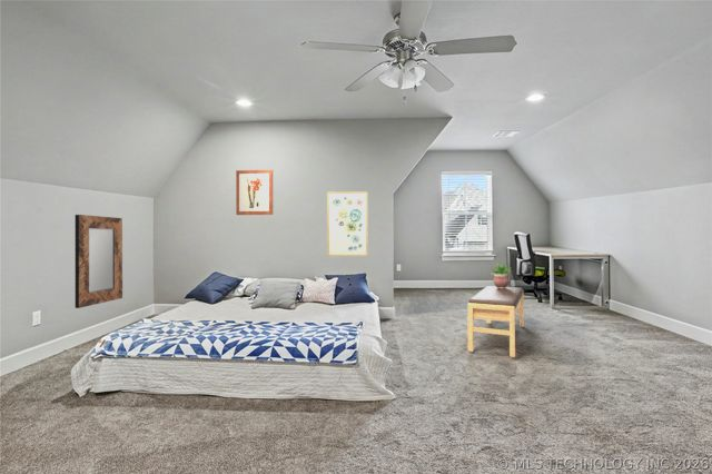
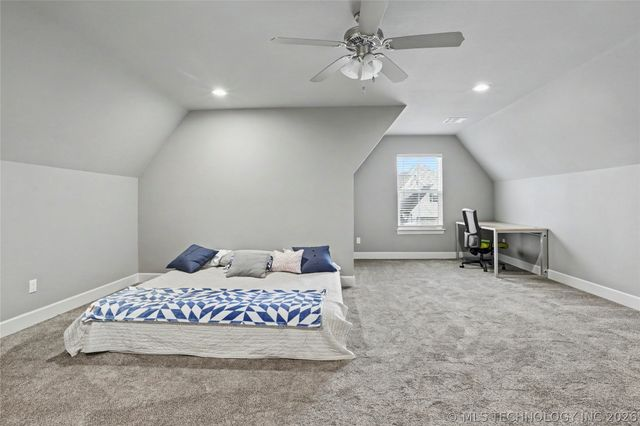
- home mirror (100, 259)
- wall art (347, 224)
- potted plant (501, 275)
- bench (498, 315)
- wall art (254, 192)
